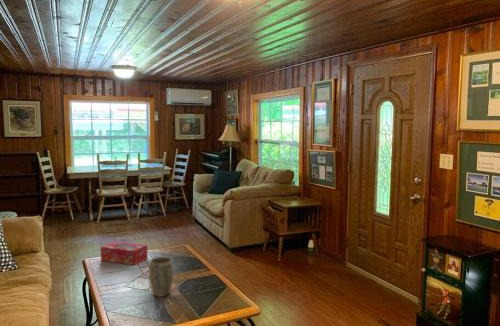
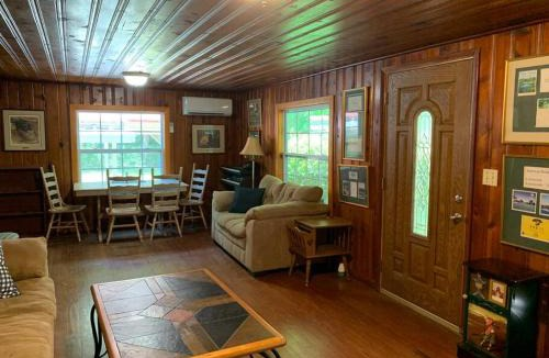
- plant pot (161, 276)
- tissue box (124, 252)
